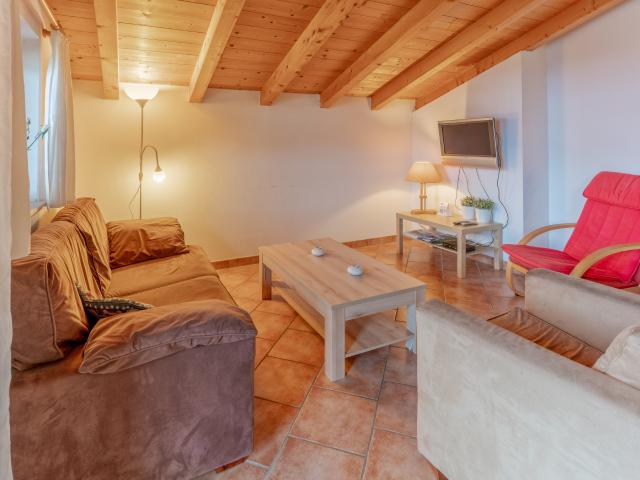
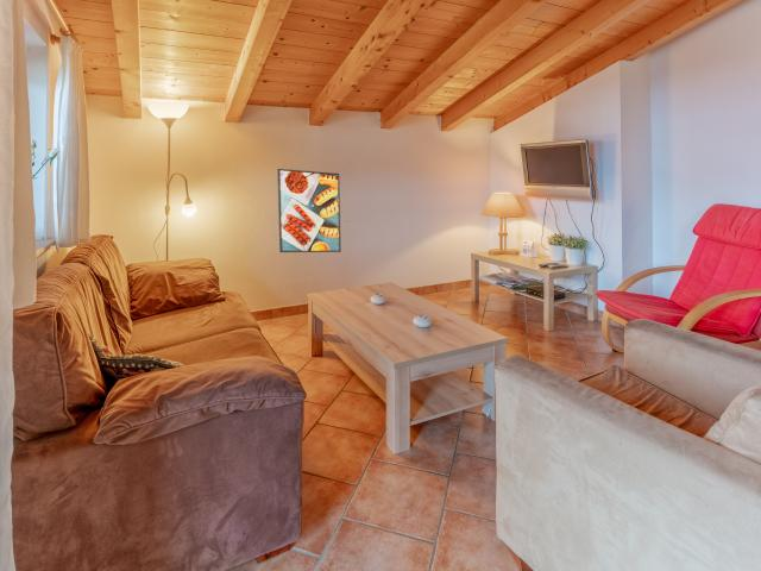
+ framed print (309, 212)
